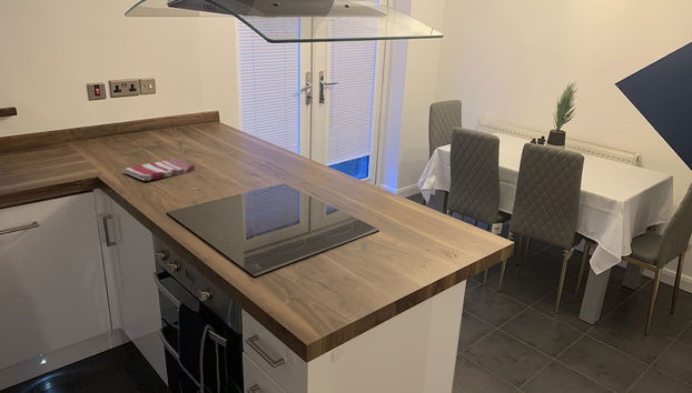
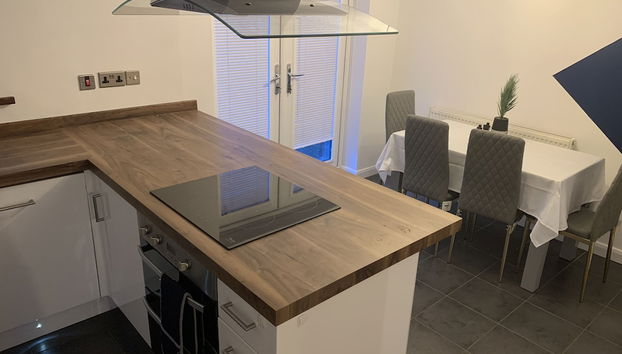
- dish towel (159, 168)
